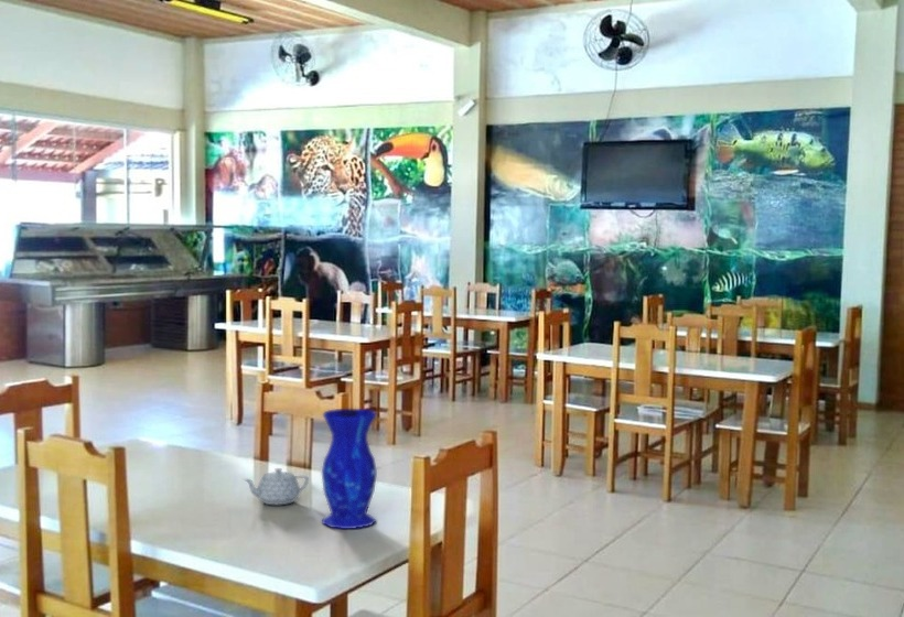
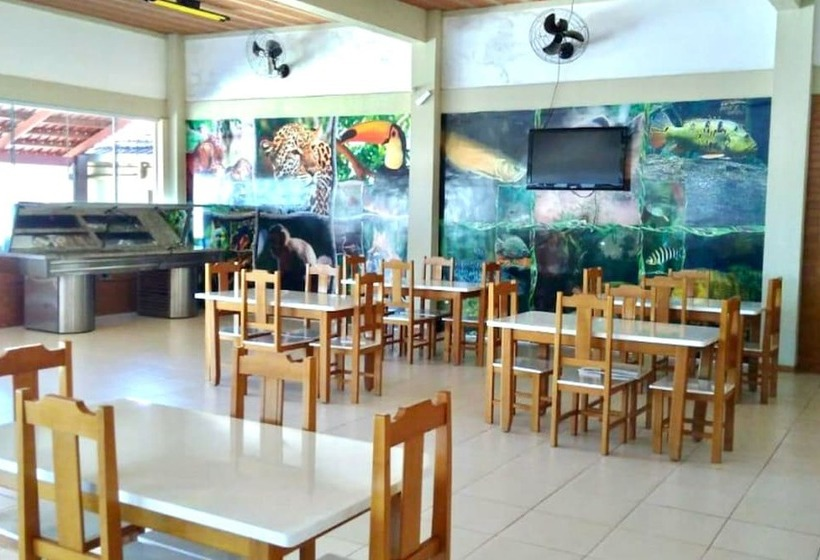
- vase (348, 466)
- teapot (276, 485)
